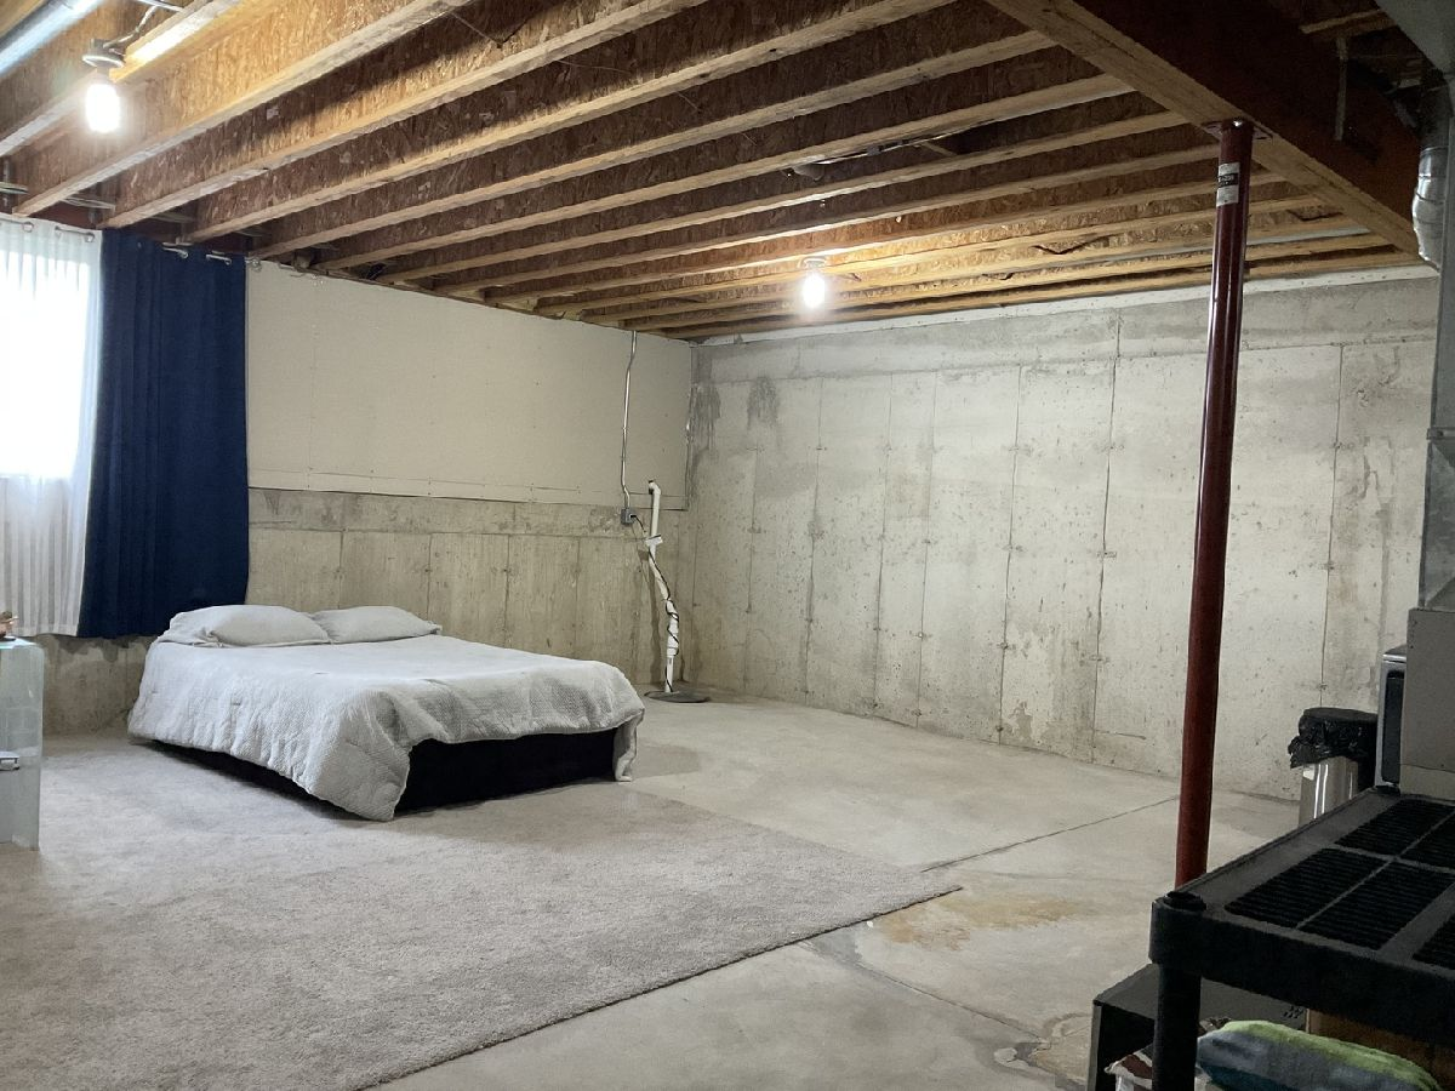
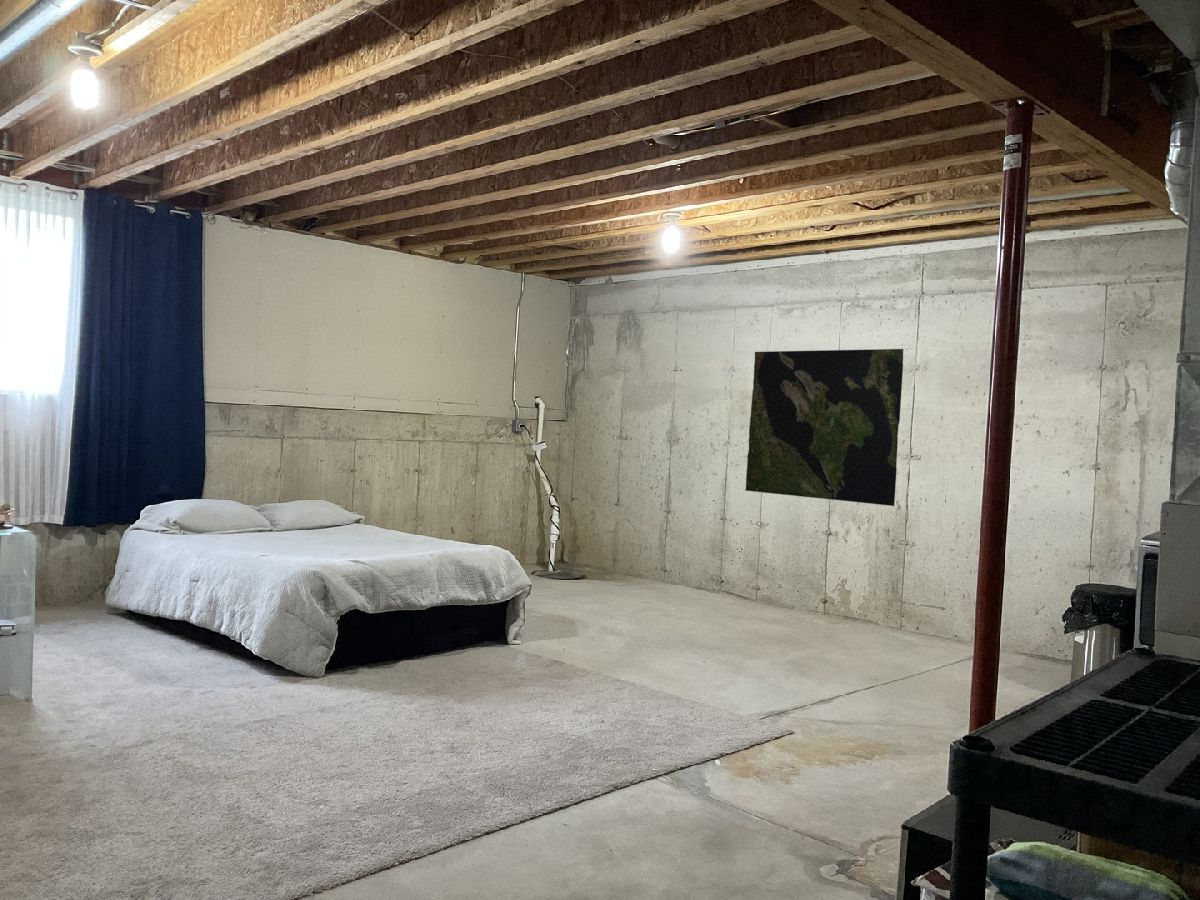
+ world map (819, 424)
